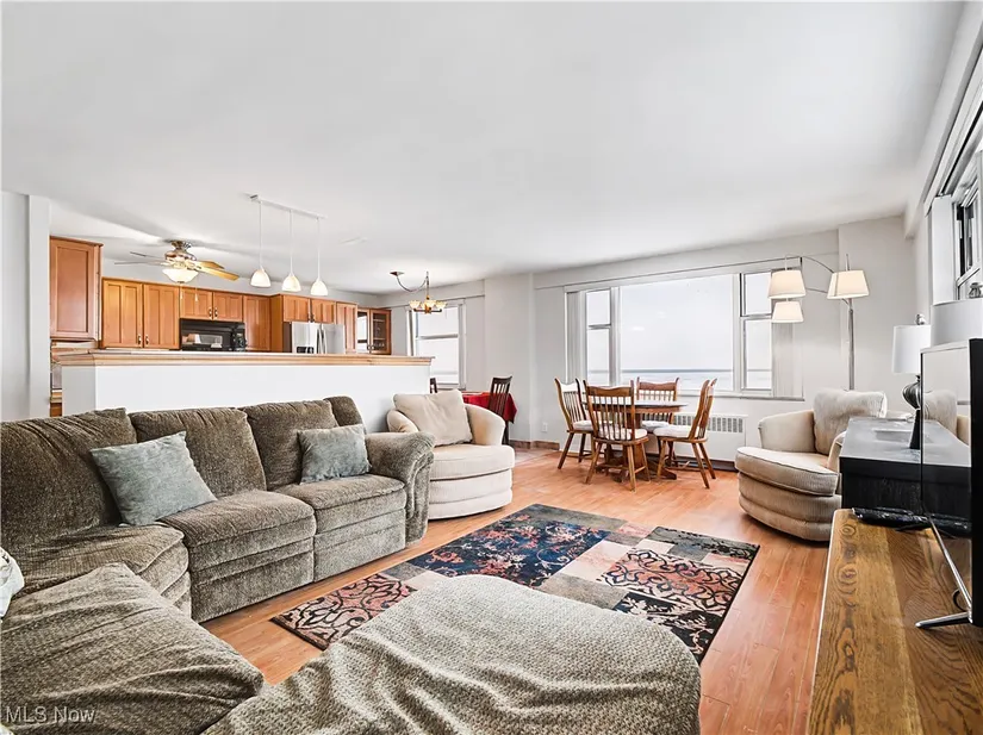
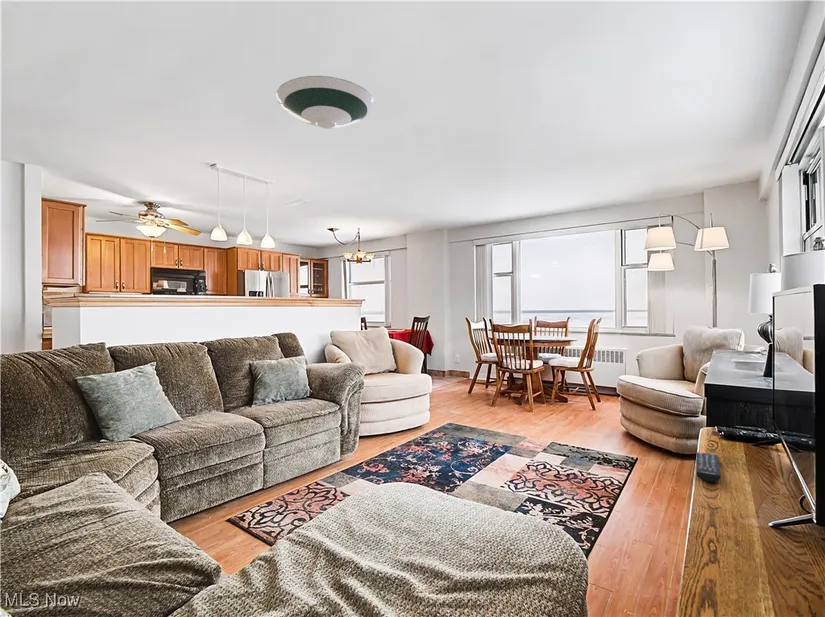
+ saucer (326, 113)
+ remote control (707, 465)
